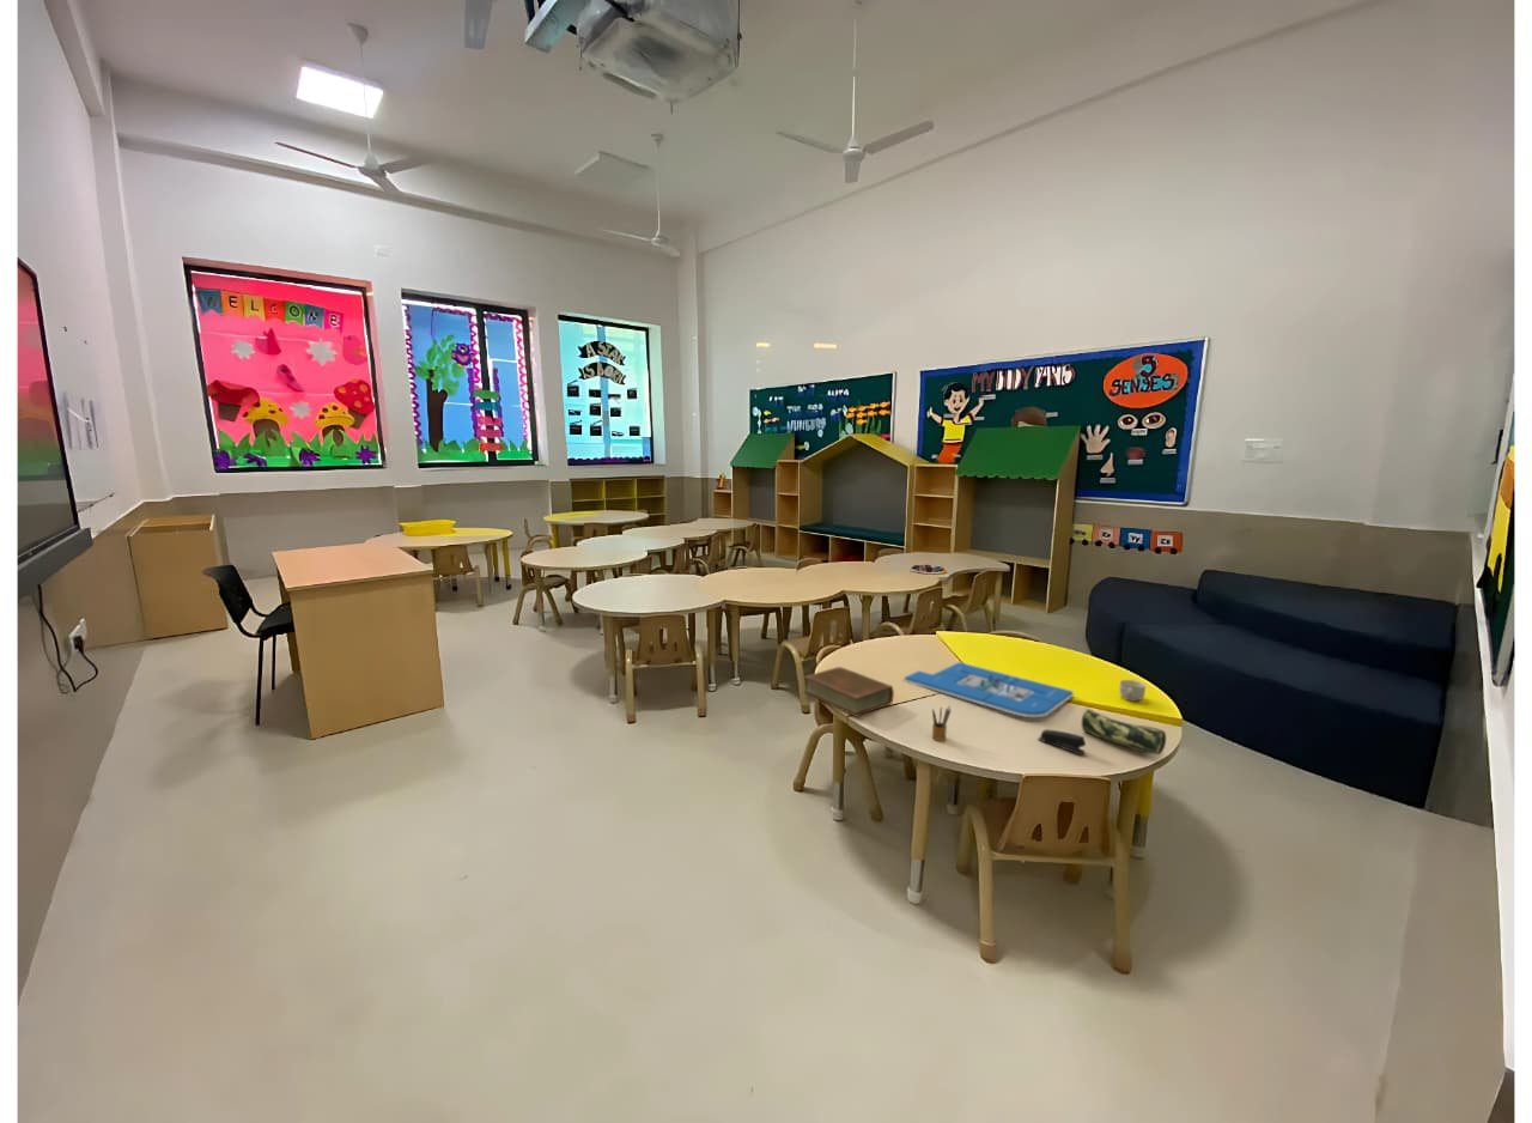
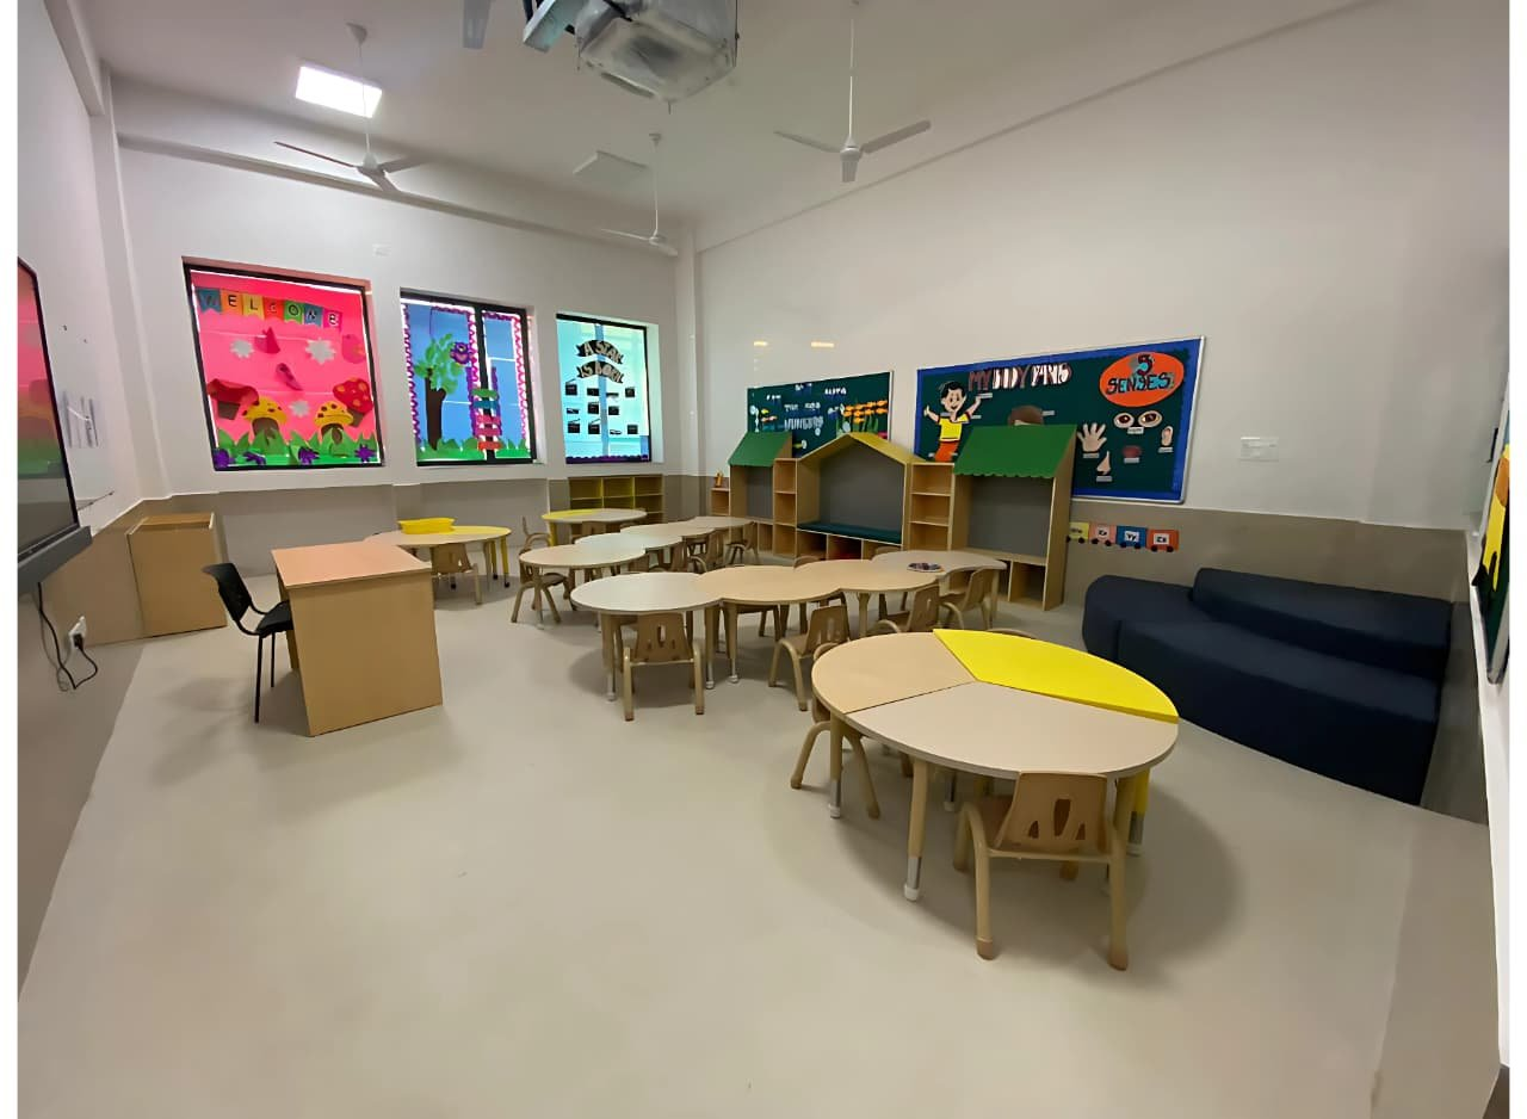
- board game (985, 682)
- pencil box (940, 722)
- book (847, 688)
- cup (1130, 691)
- stapler (1062, 737)
- pencil case (1119, 730)
